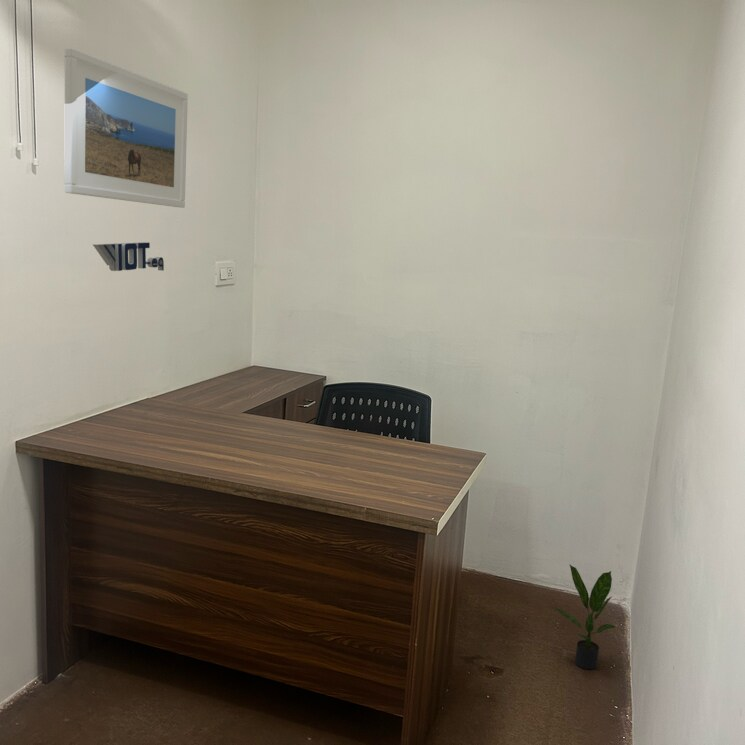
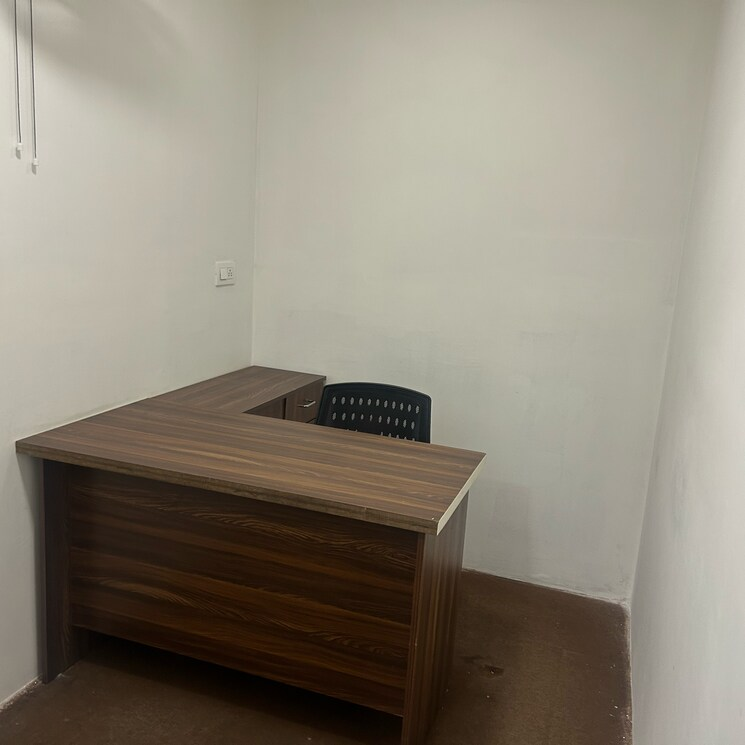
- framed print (132, 138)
- logo (130, 261)
- potted plant (587, 618)
